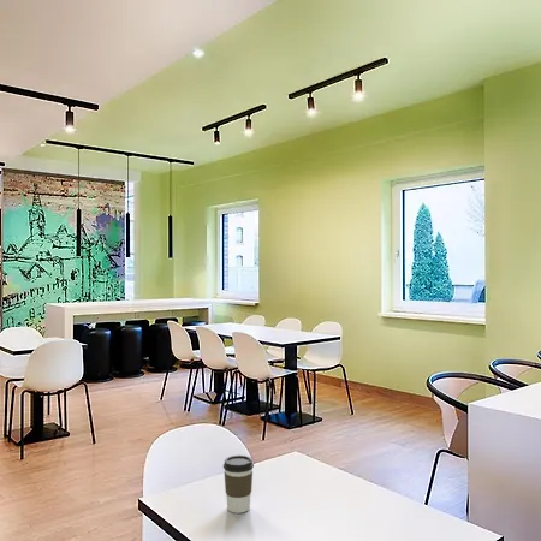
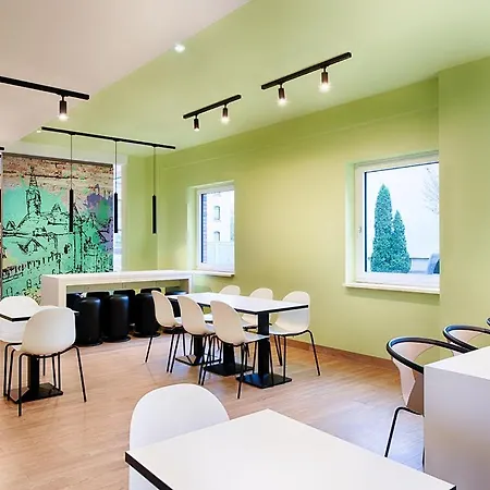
- coffee cup (238, 483)
